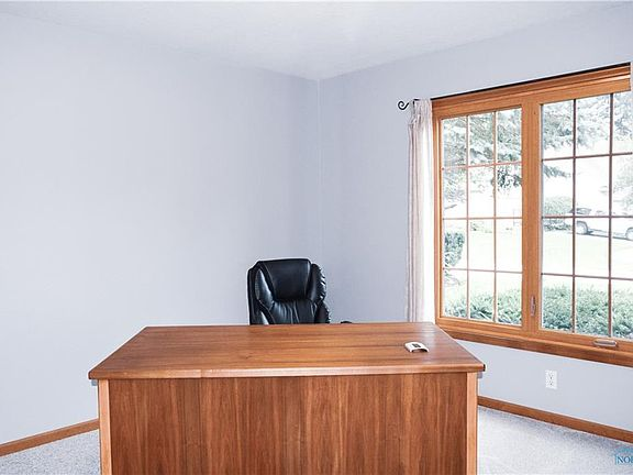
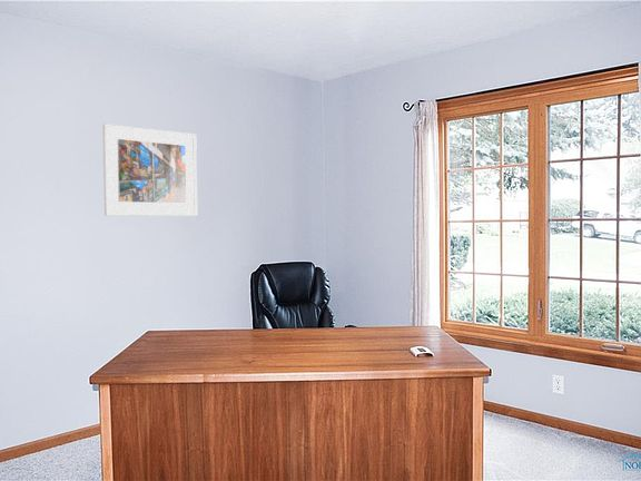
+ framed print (152, 171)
